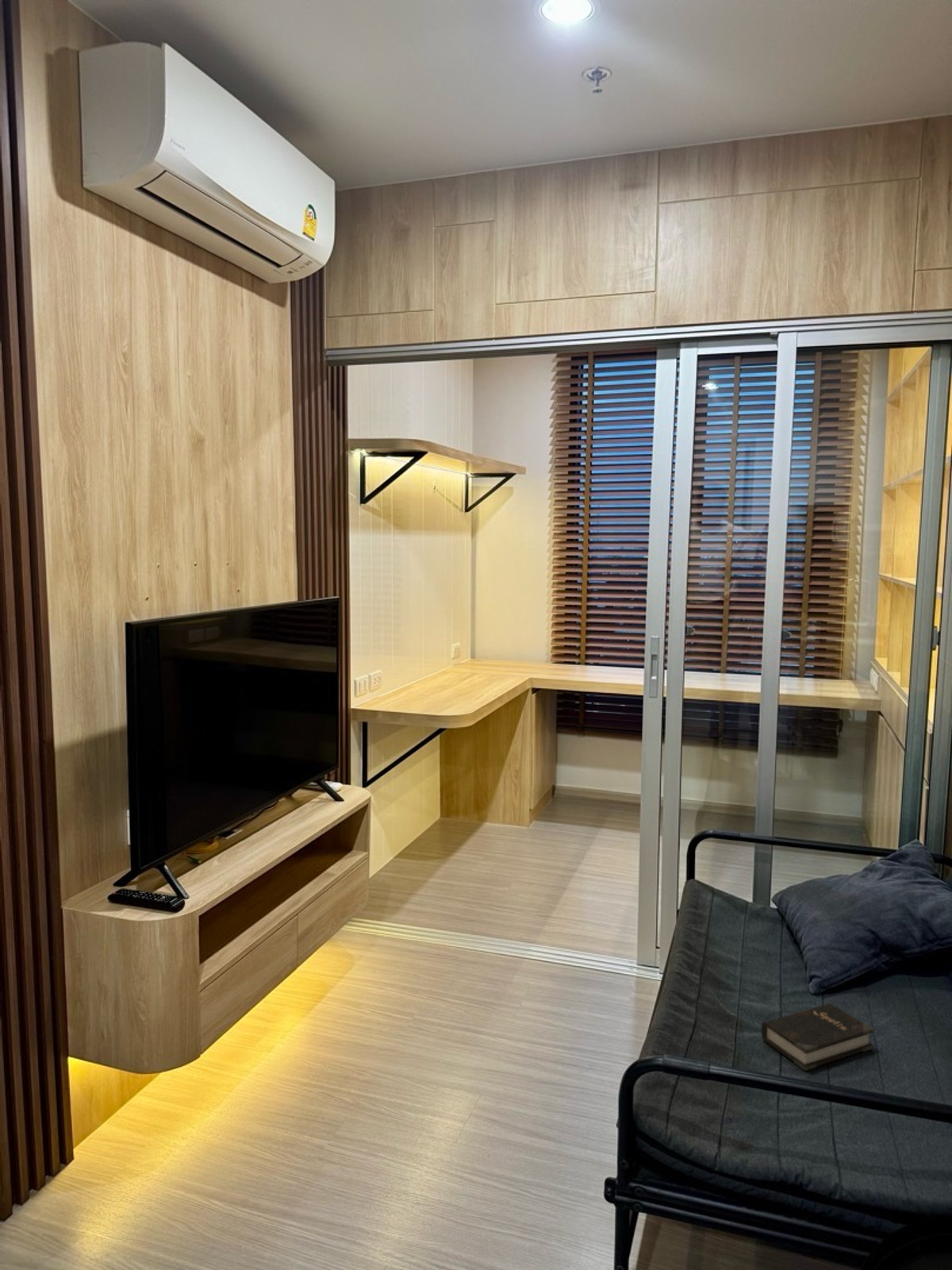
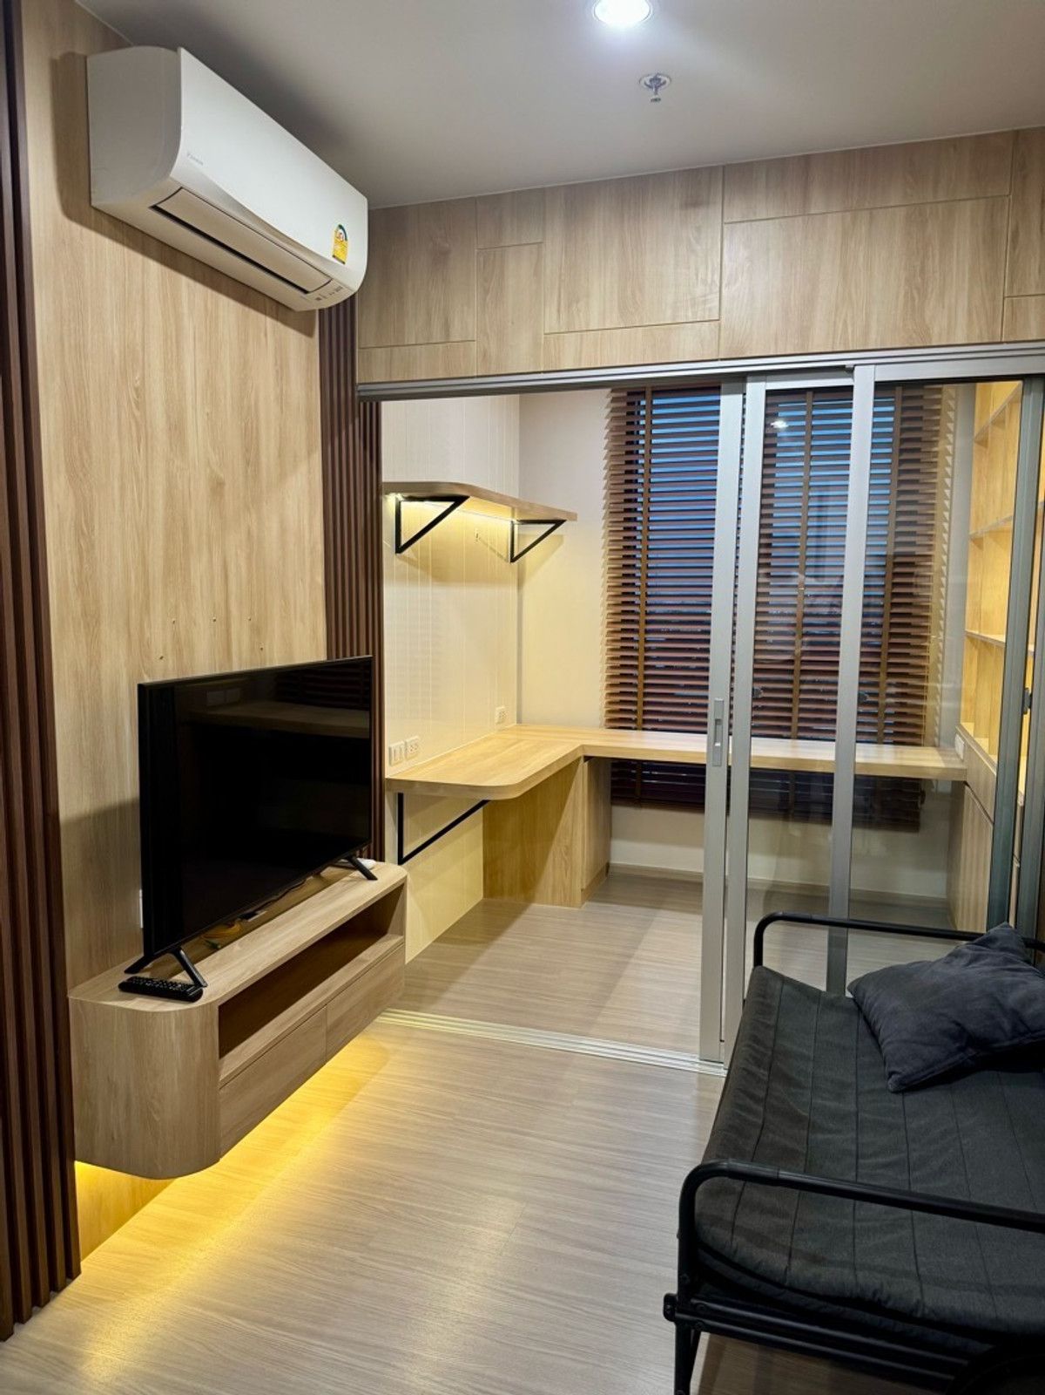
- hardback book (816, 1033)
